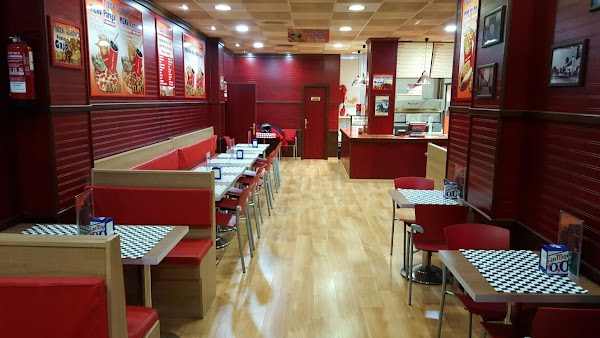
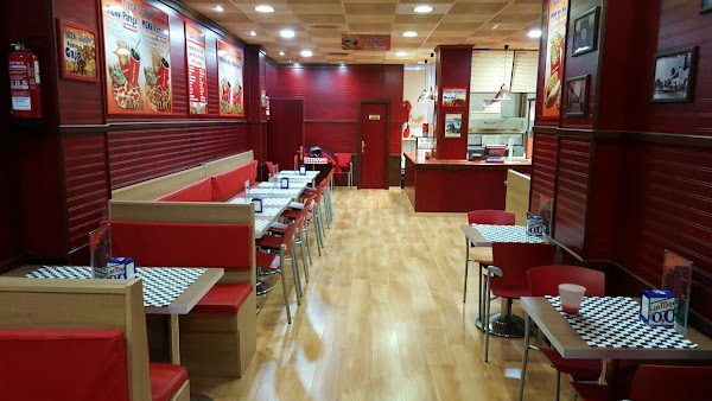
+ cup (571, 299)
